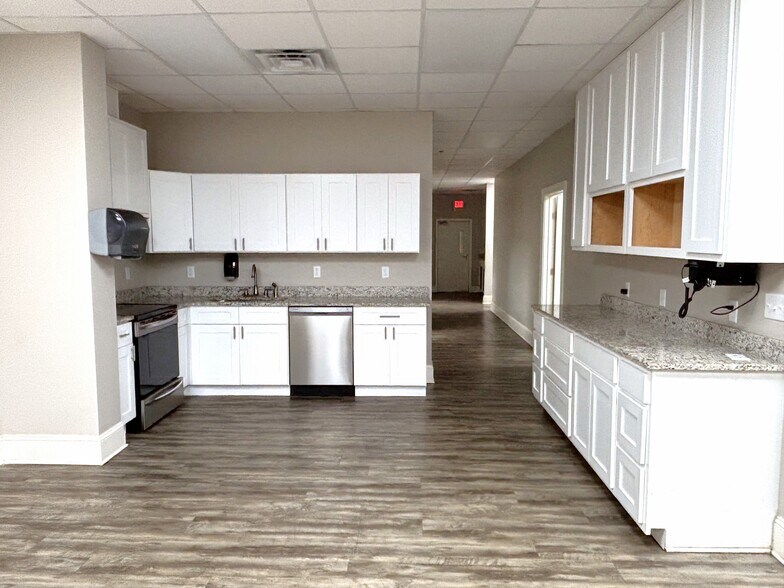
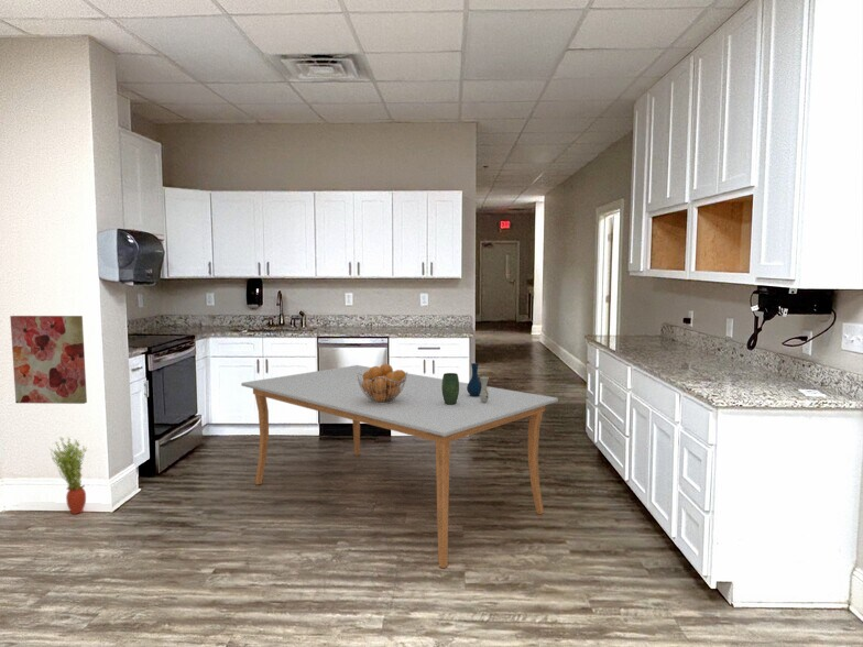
+ dining table (394, 430)
+ wall art (48, 359)
+ potted plant (68, 475)
+ fruit basket (382, 383)
+ vase (470, 384)
